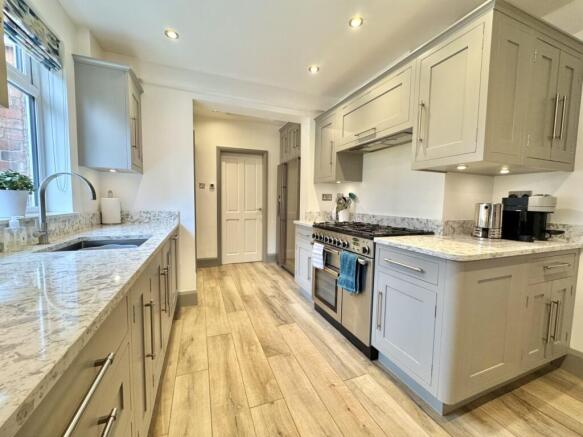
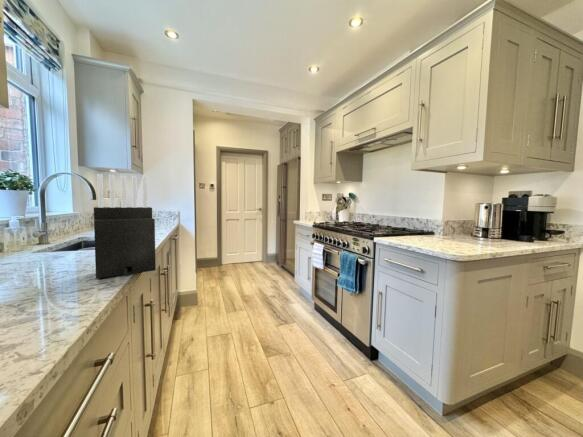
+ knife block (125, 223)
